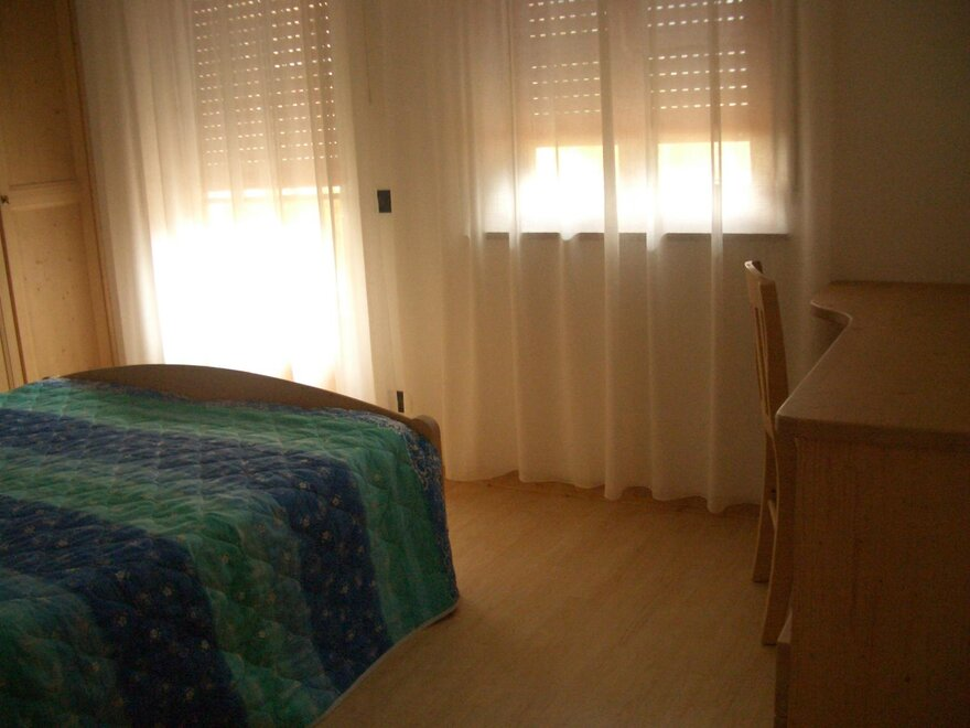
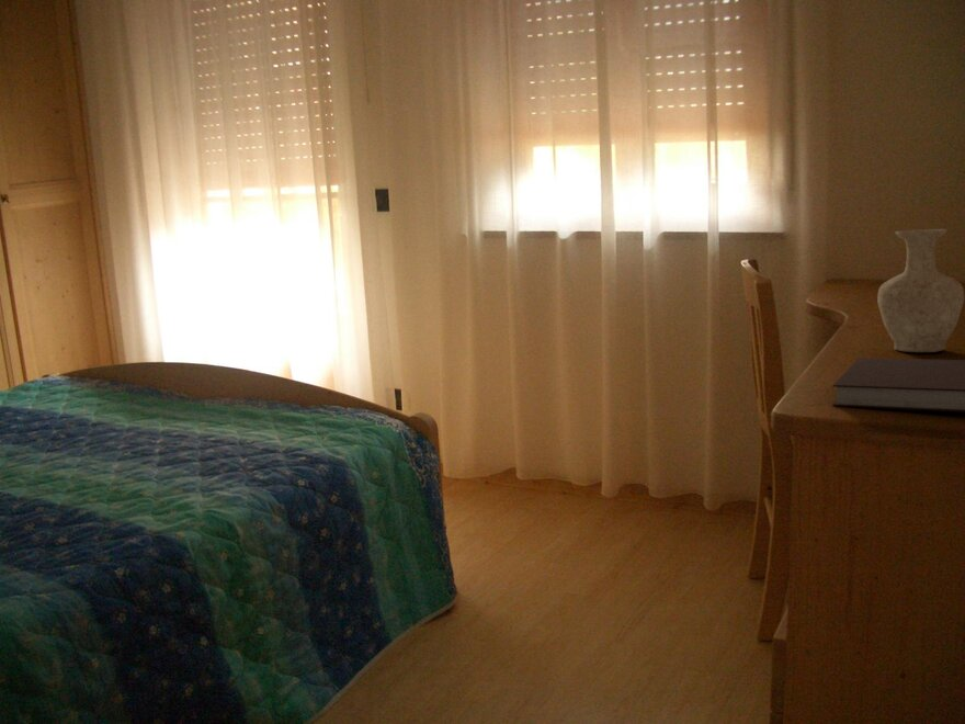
+ vase (920, 290)
+ notebook (912, 382)
